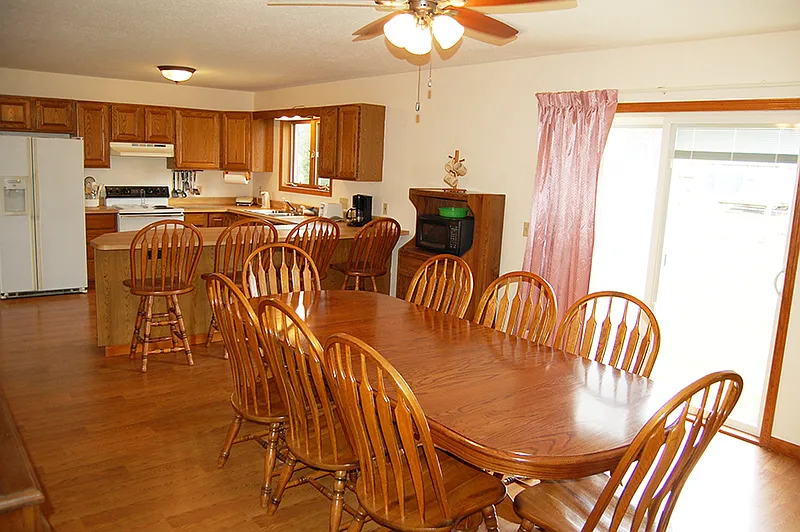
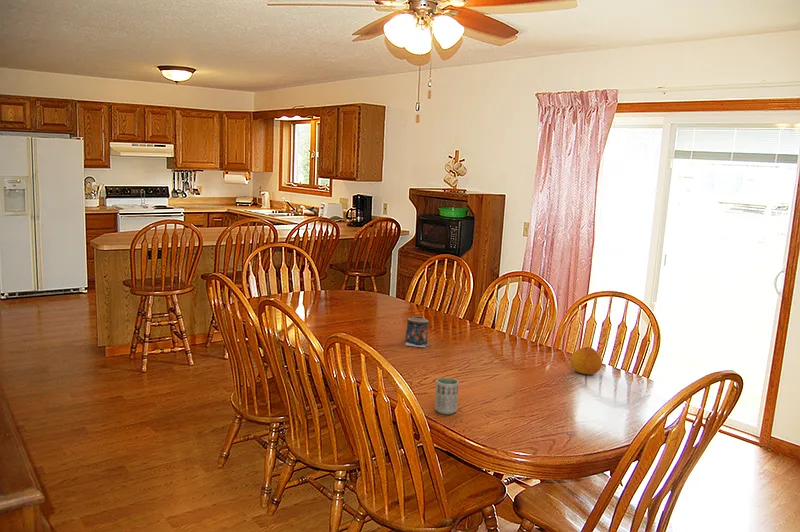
+ fruit (586, 359)
+ cup (446, 396)
+ candle (418, 331)
